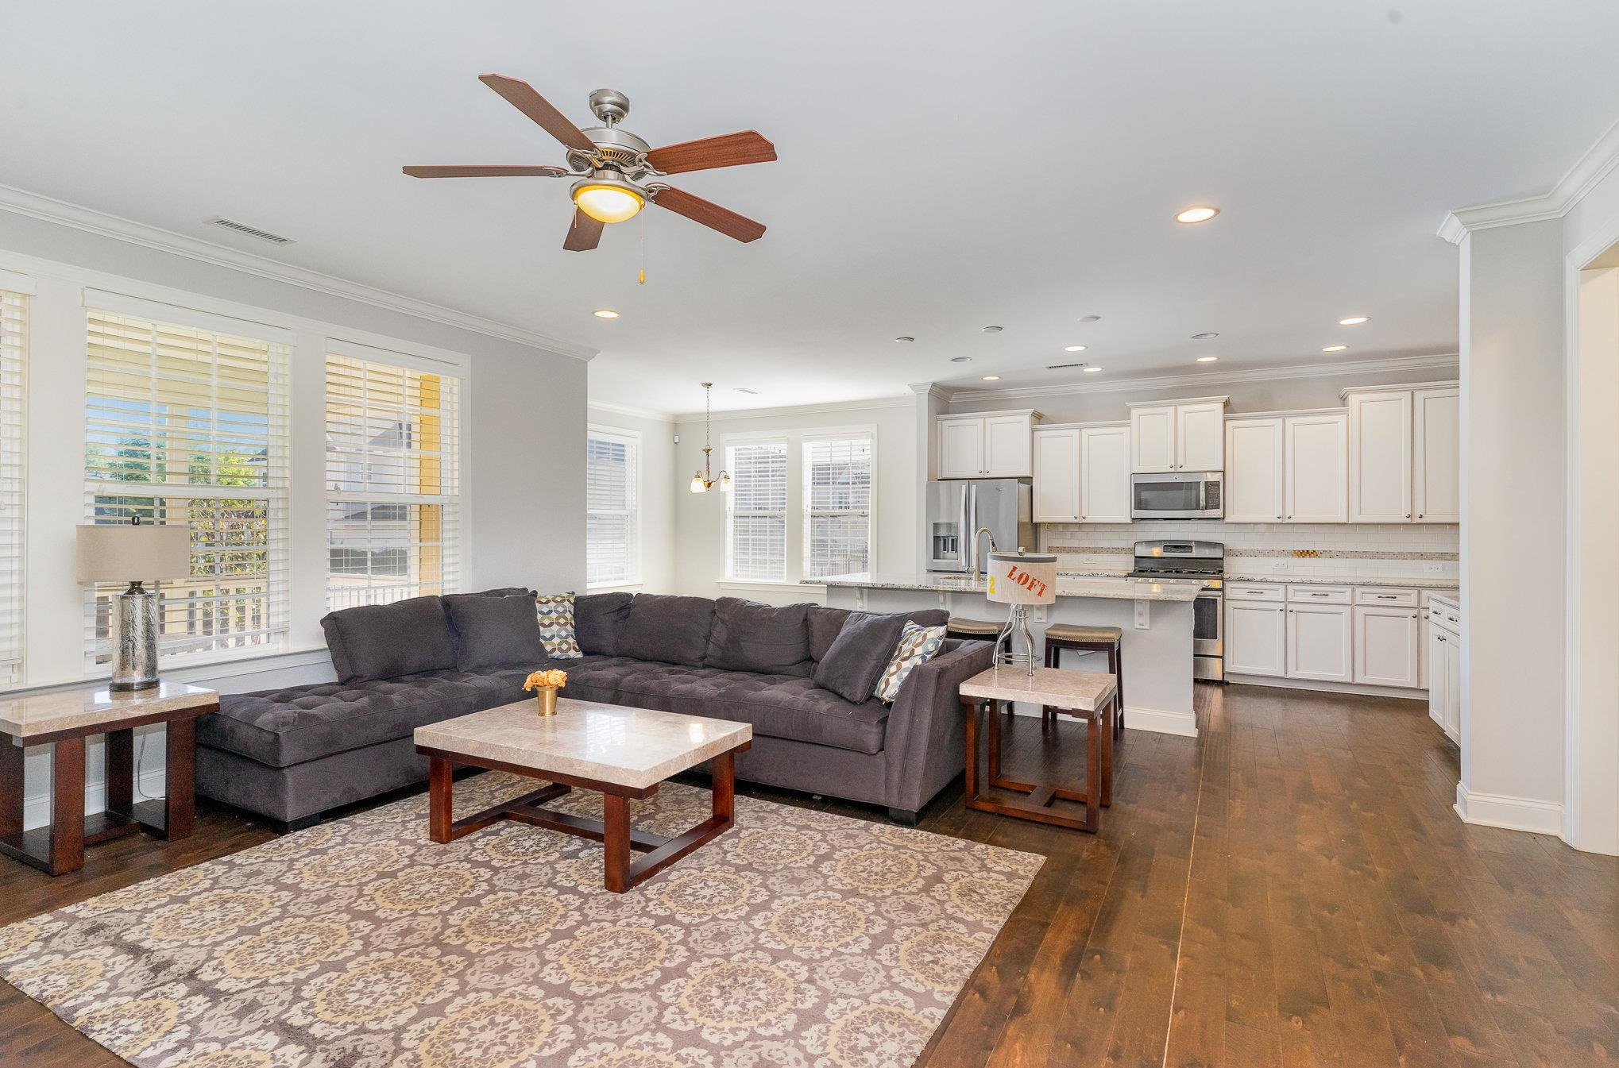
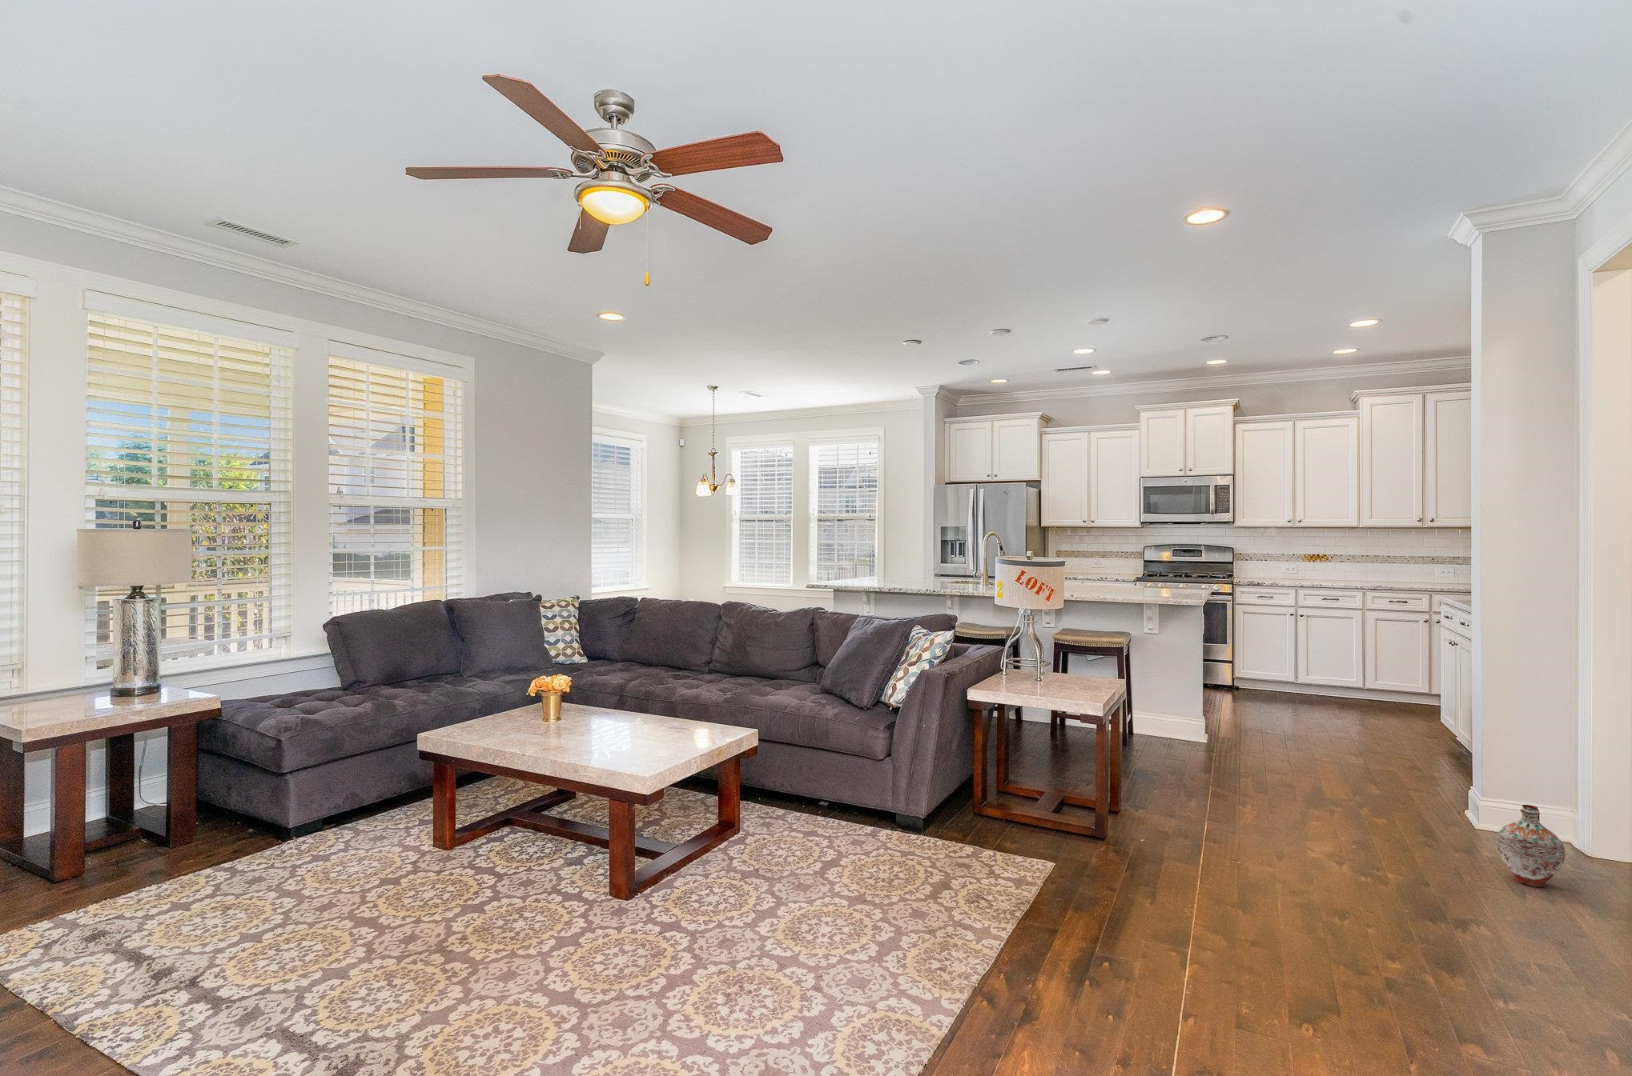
+ ceramic jug (1530, 844)
